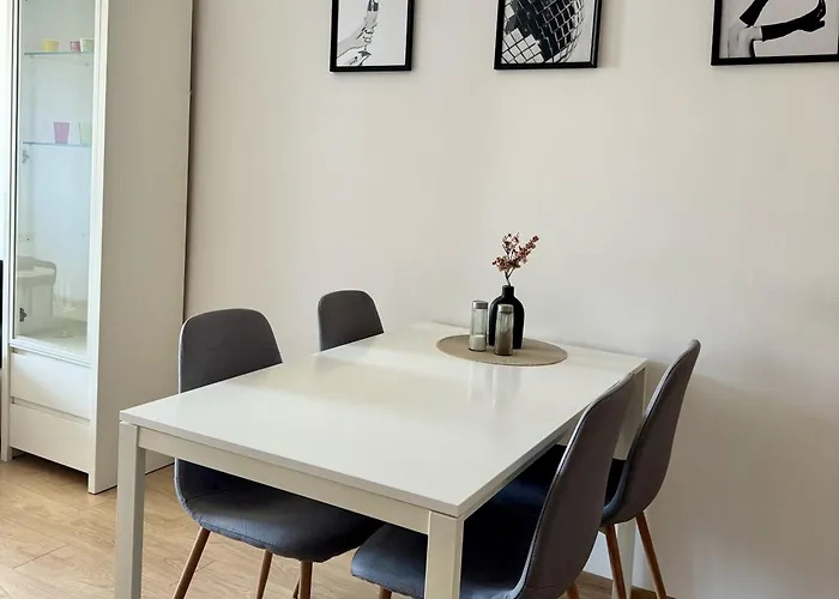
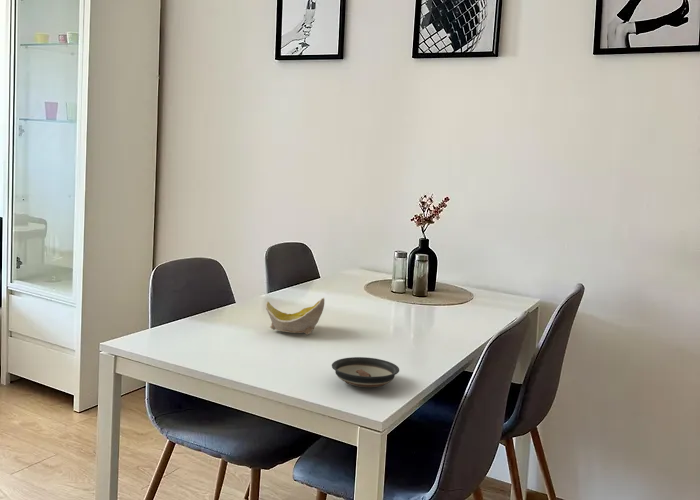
+ saucer (365, 374)
+ bowl (294, 313)
